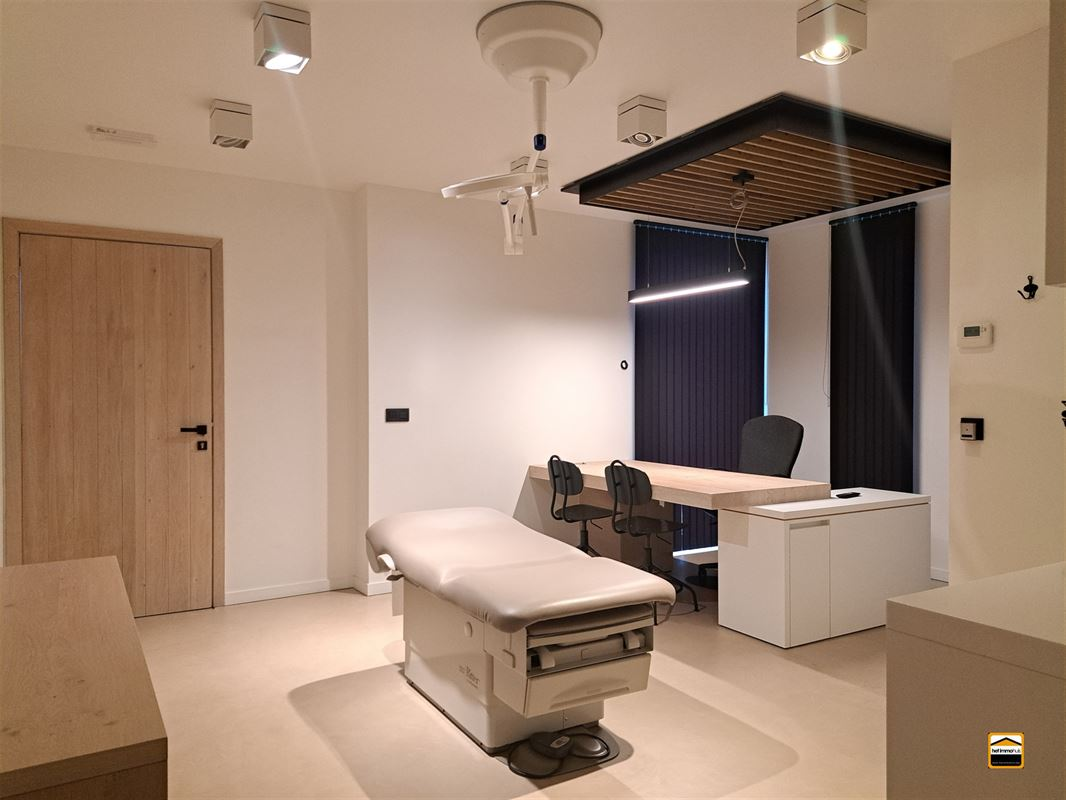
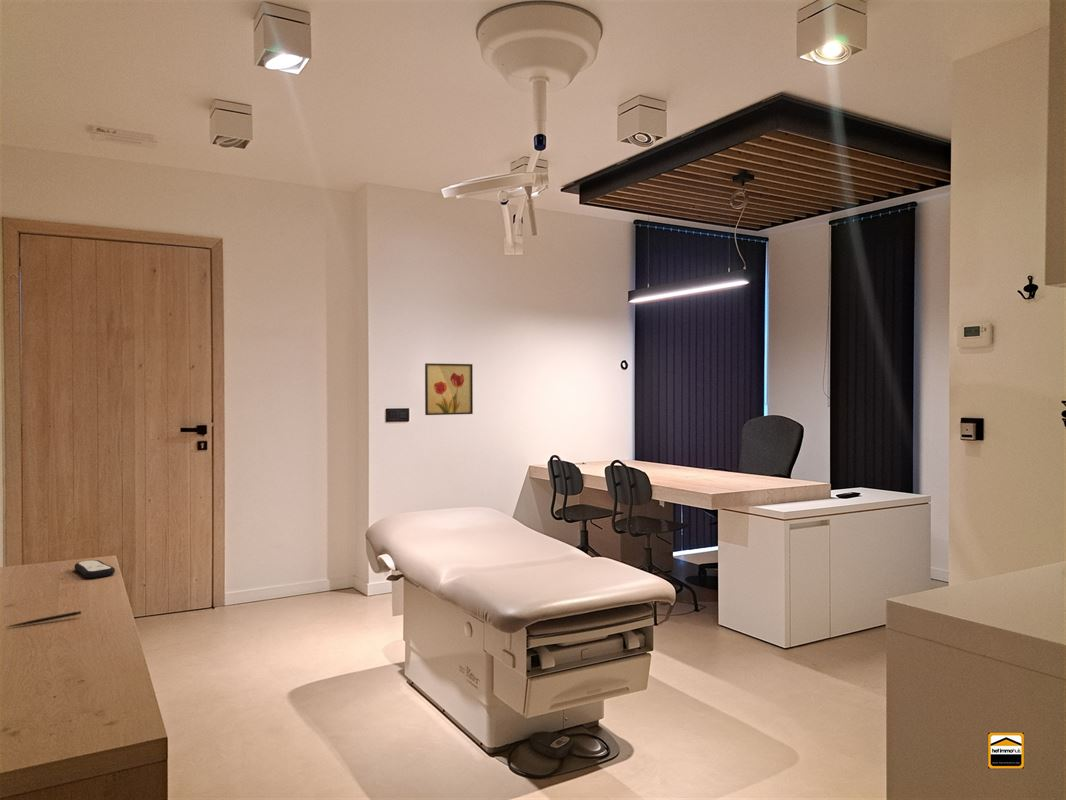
+ pen (44, 619)
+ remote control (93, 568)
+ wall art (448, 389)
